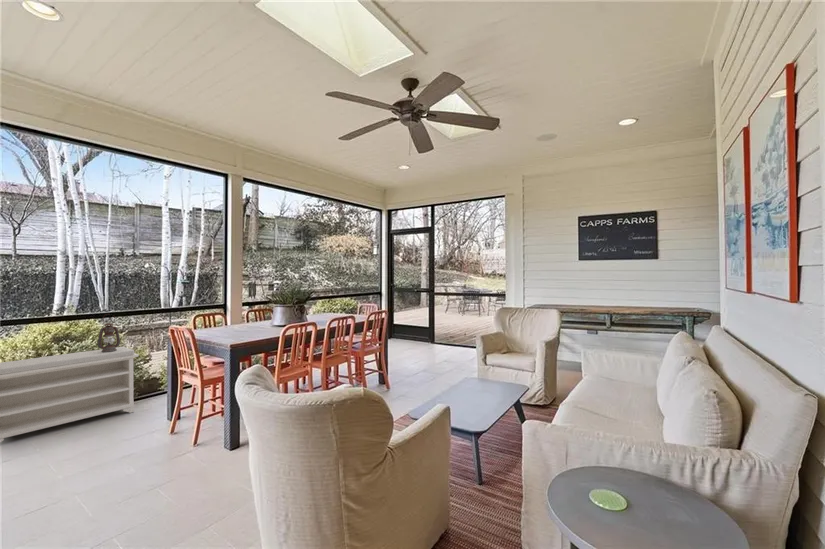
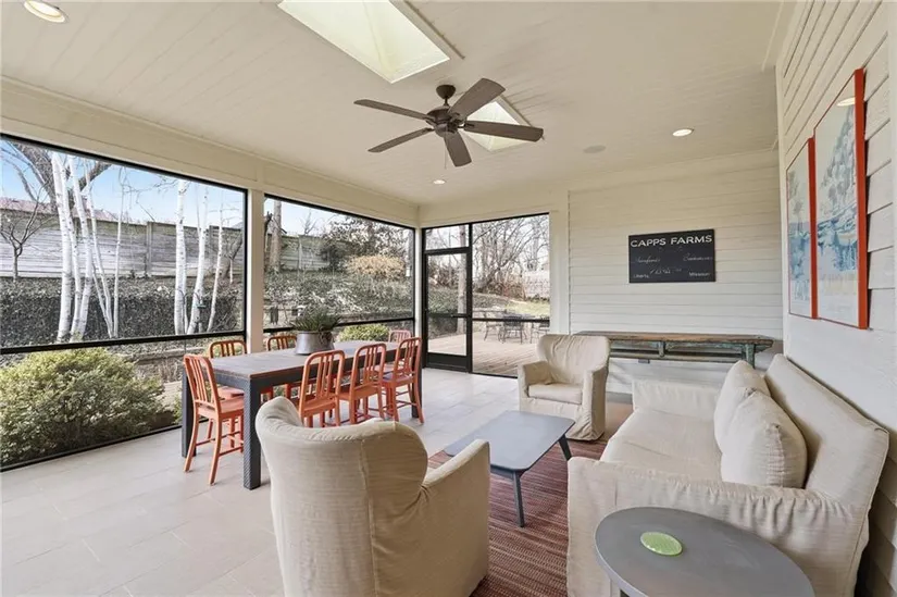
- lantern (109, 332)
- bench (64, 390)
